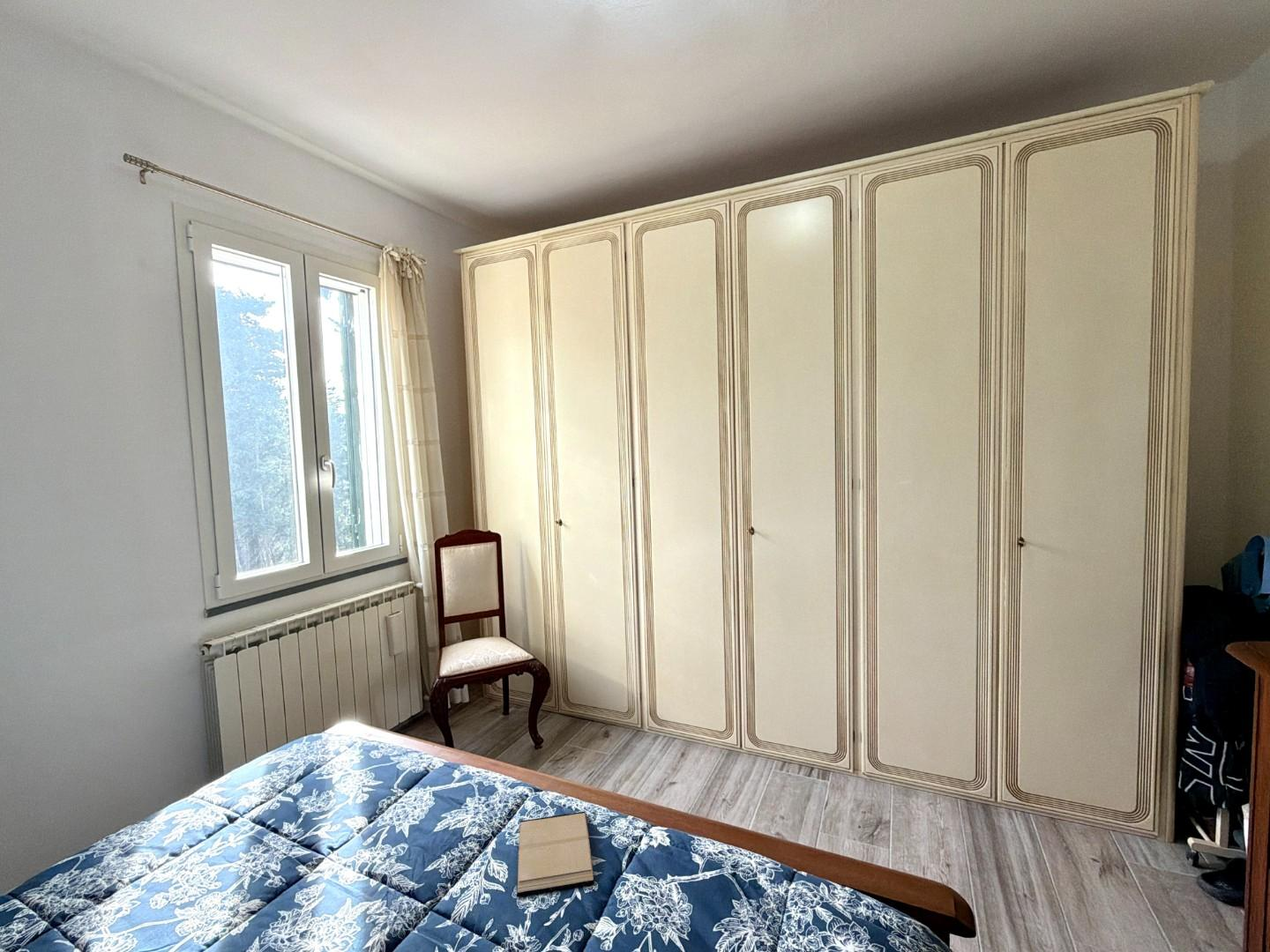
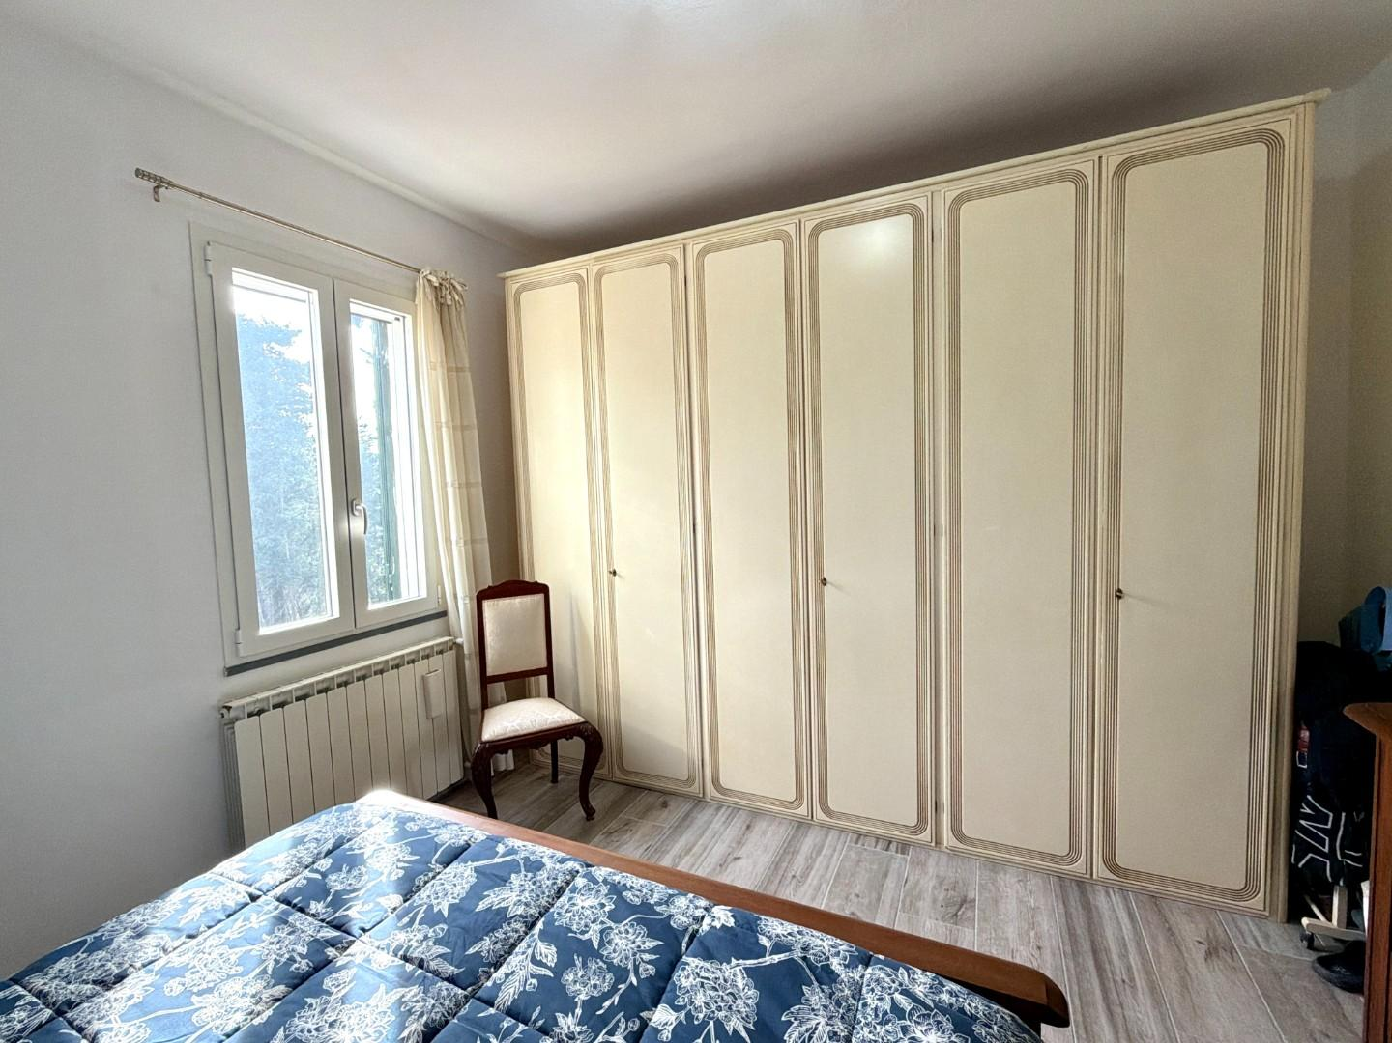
- hardback book (554, 845)
